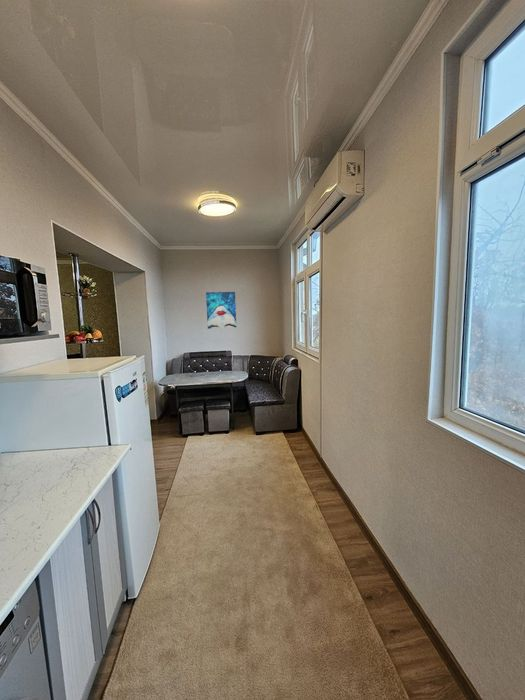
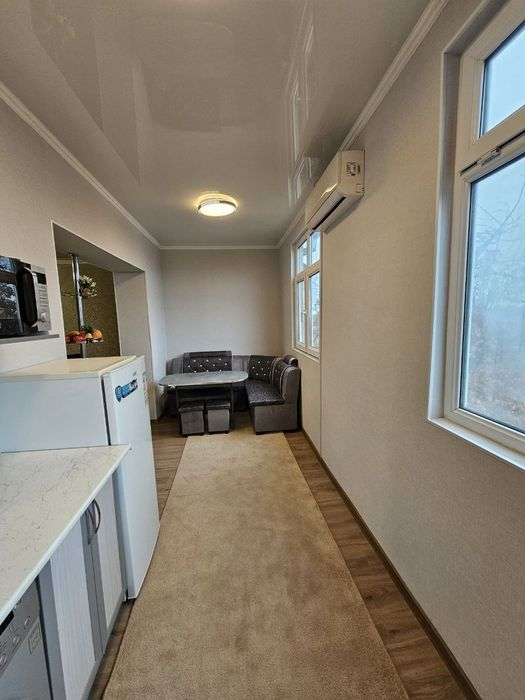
- wall art (221, 310)
